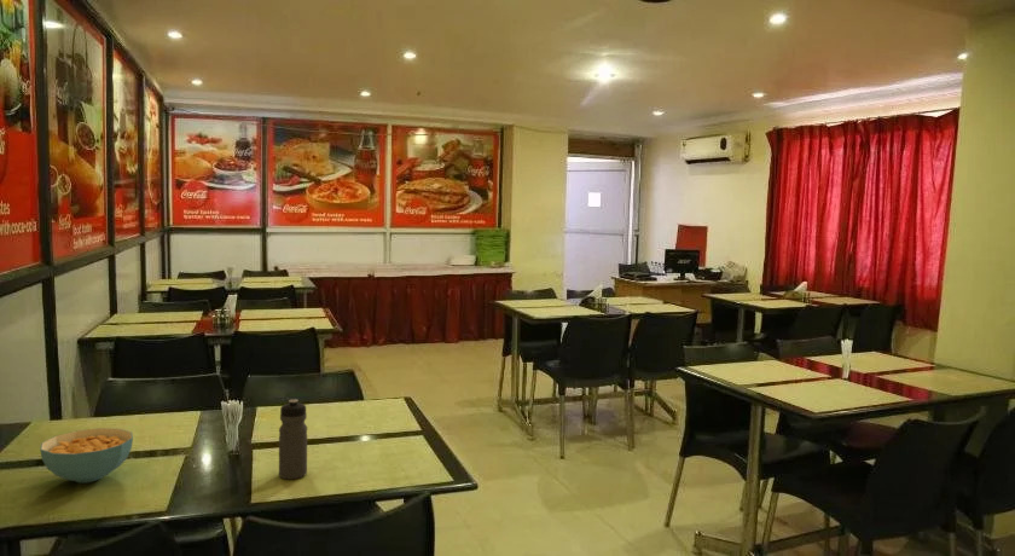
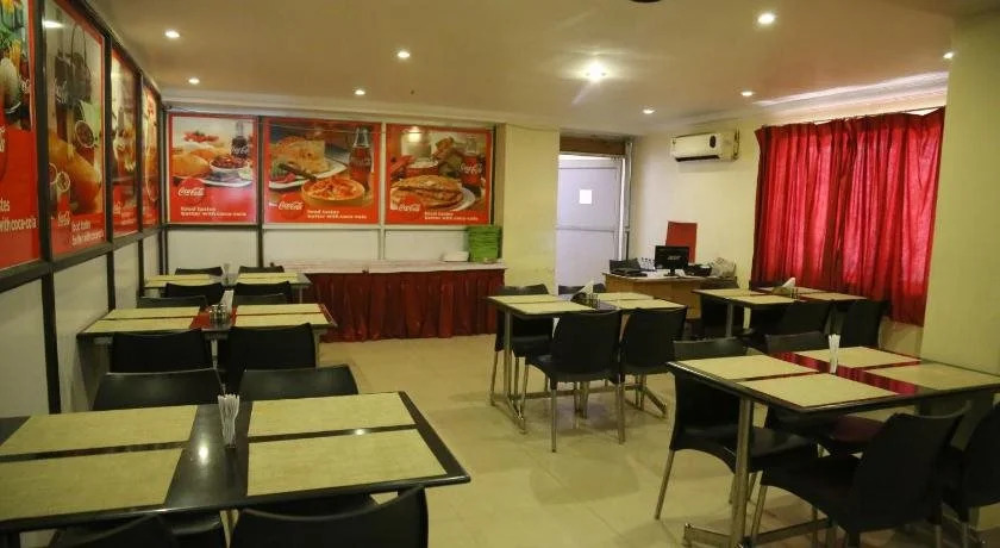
- water bottle (292, 436)
- cereal bowl (88, 459)
